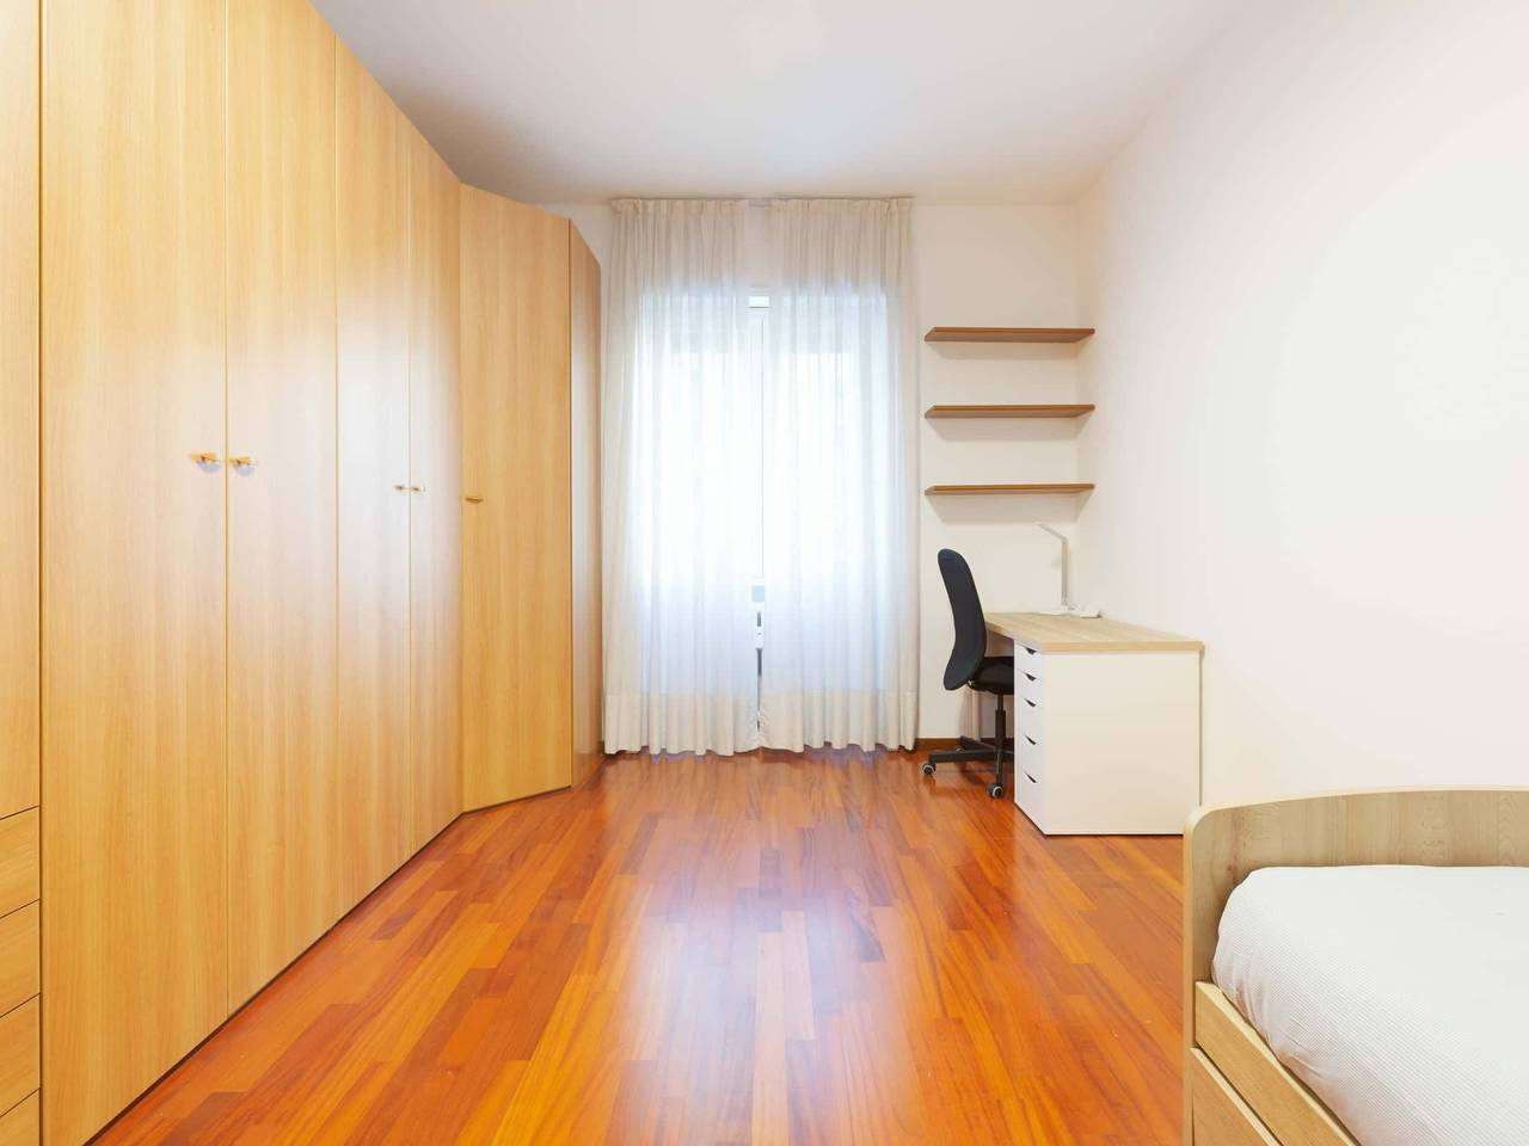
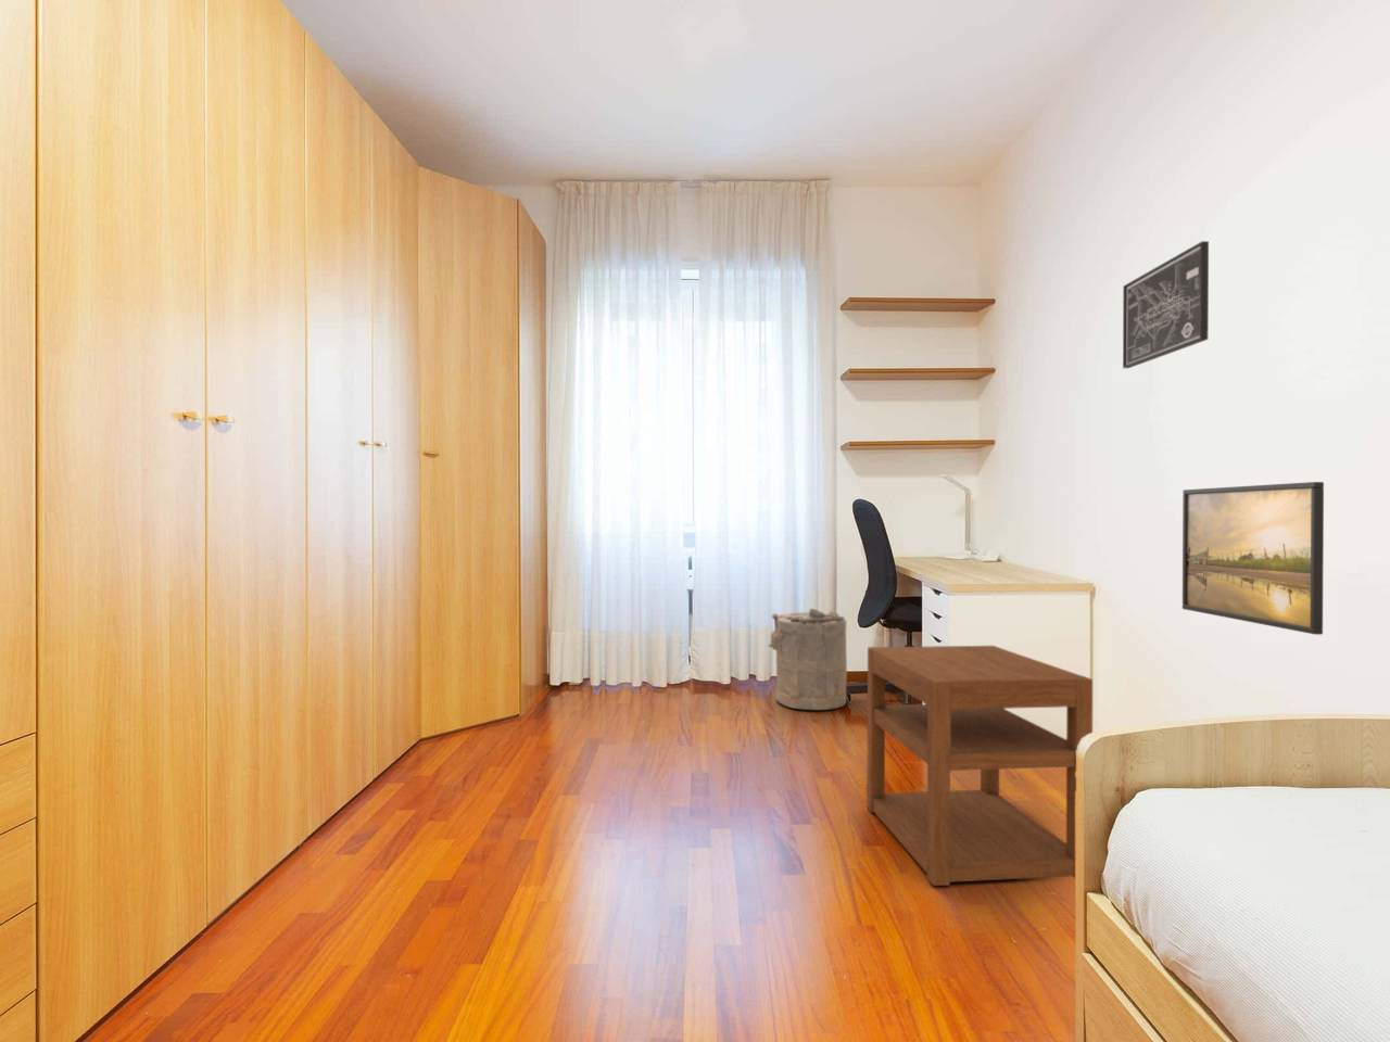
+ laundry hamper (807, 655)
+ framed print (1243, 553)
+ nightstand (966, 750)
+ wall art (1162, 310)
